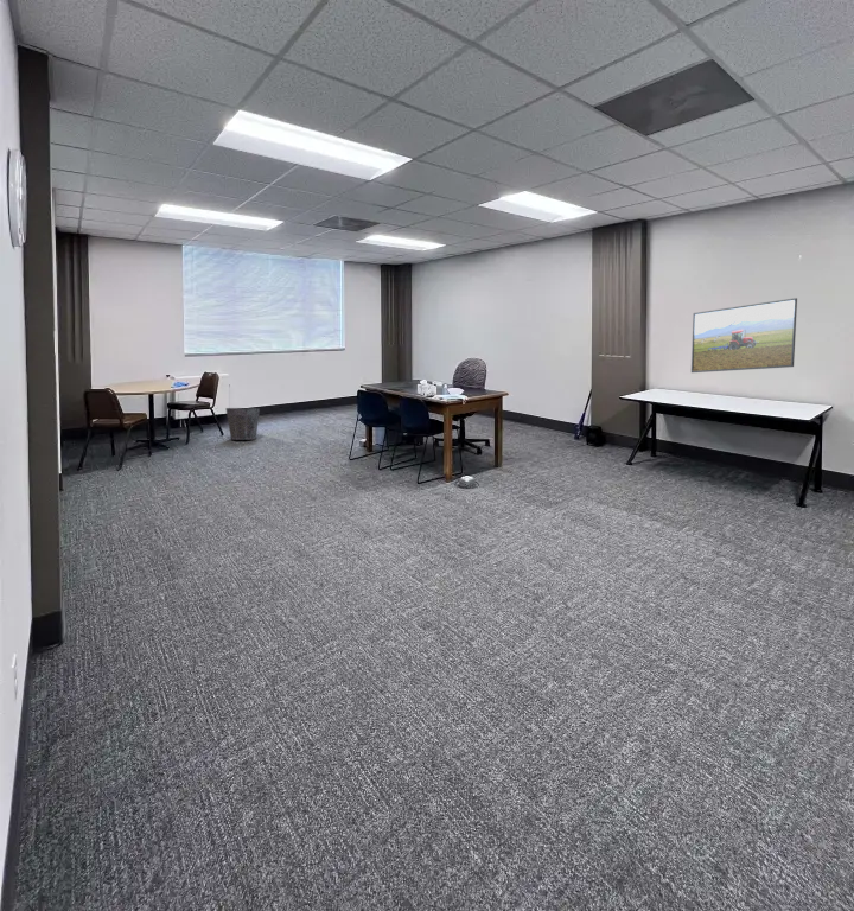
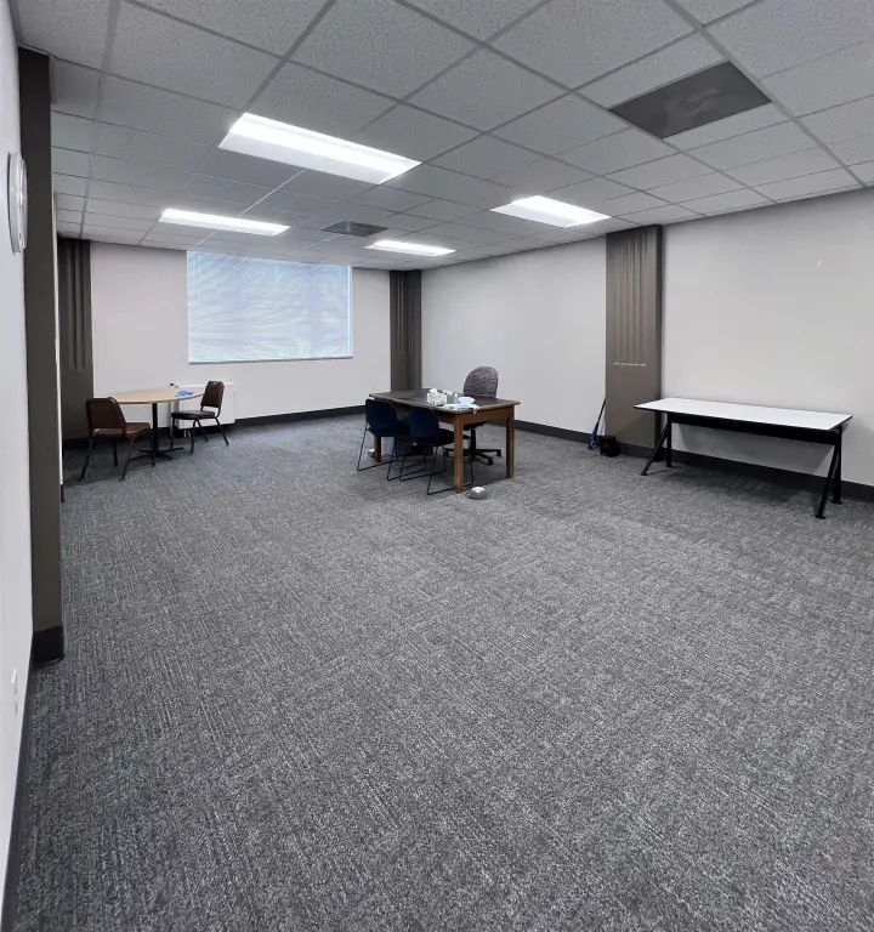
- waste bin (243, 423)
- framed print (740, 338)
